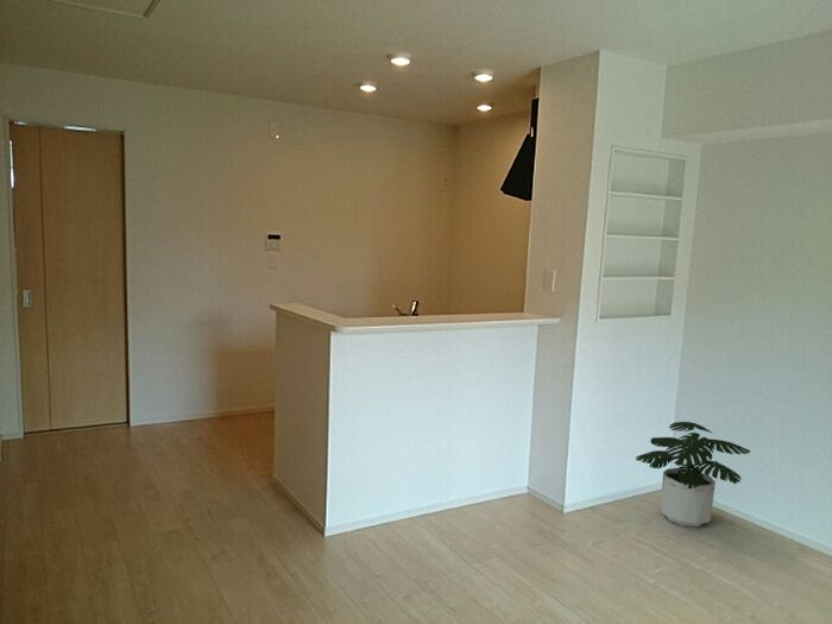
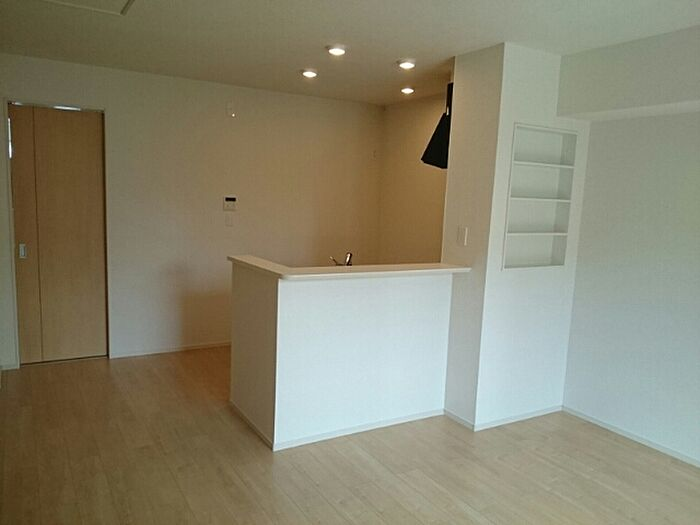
- potted plant (689, 475)
